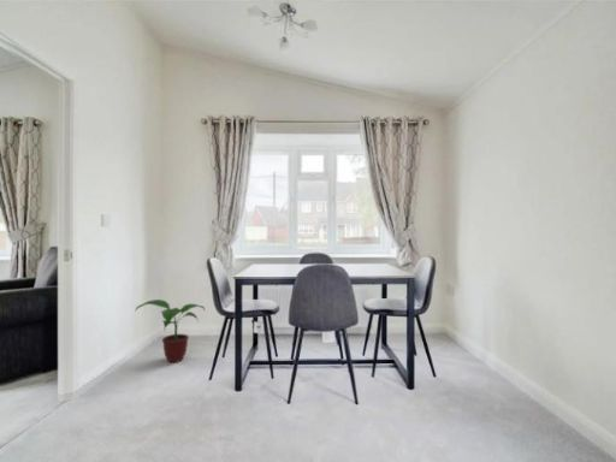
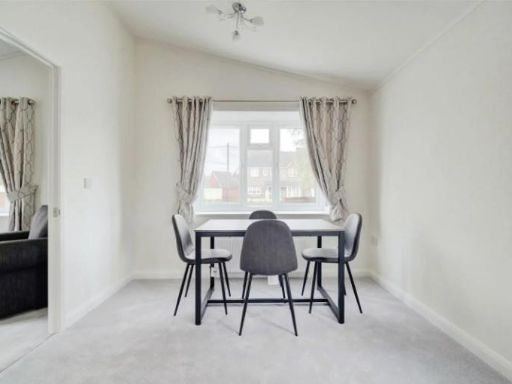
- potted plant (164, 331)
